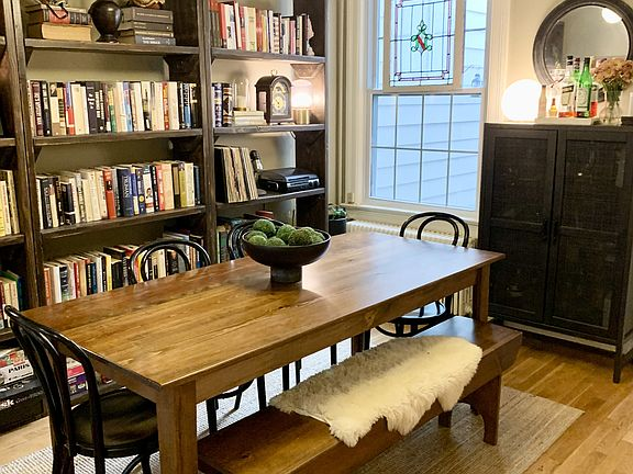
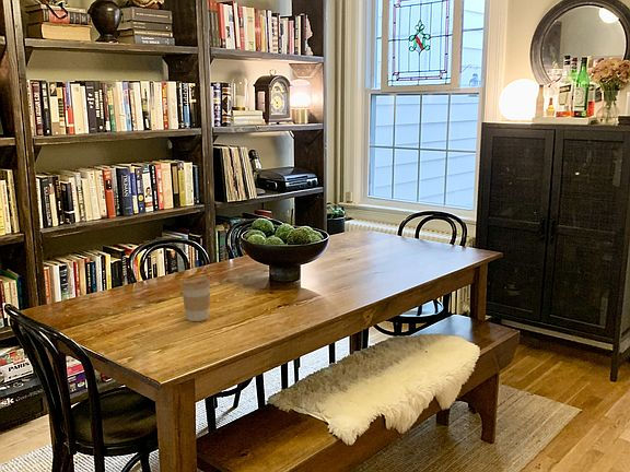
+ coffee cup (196, 297)
